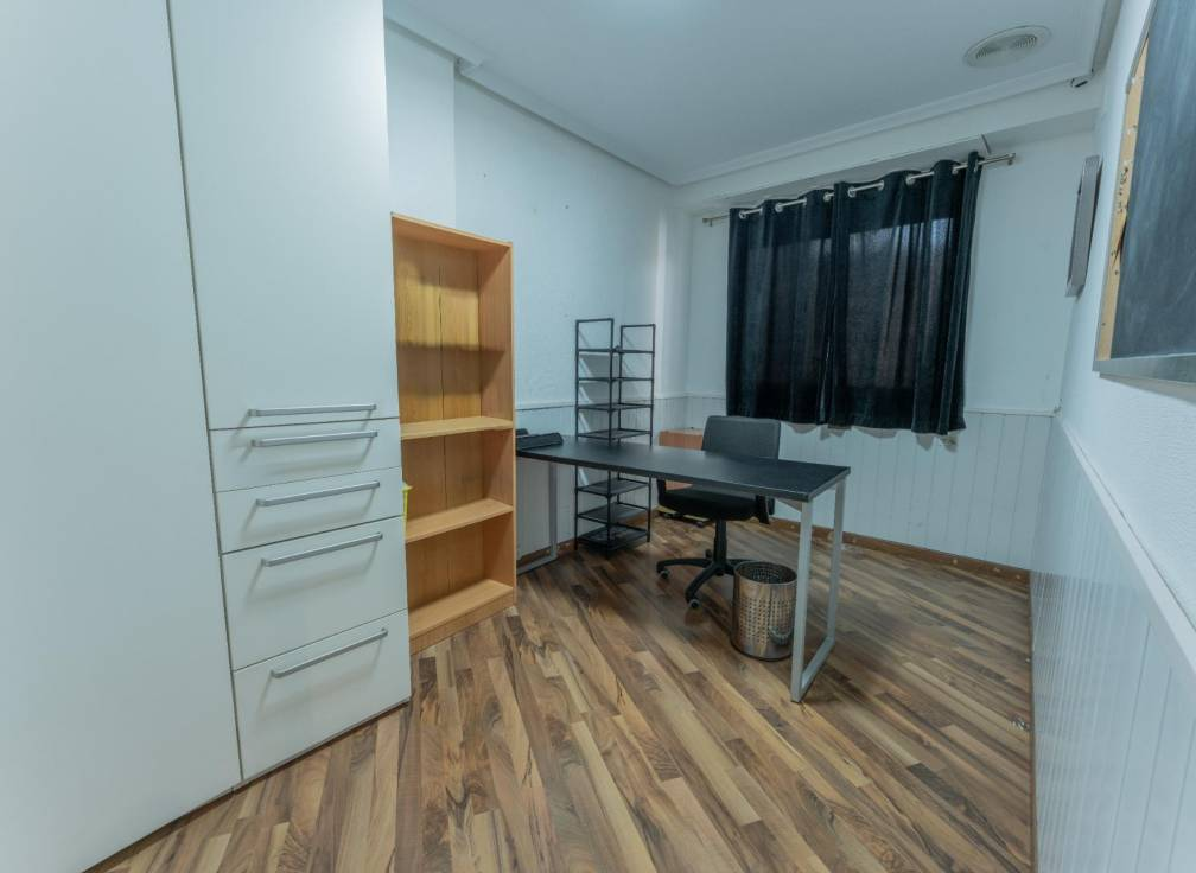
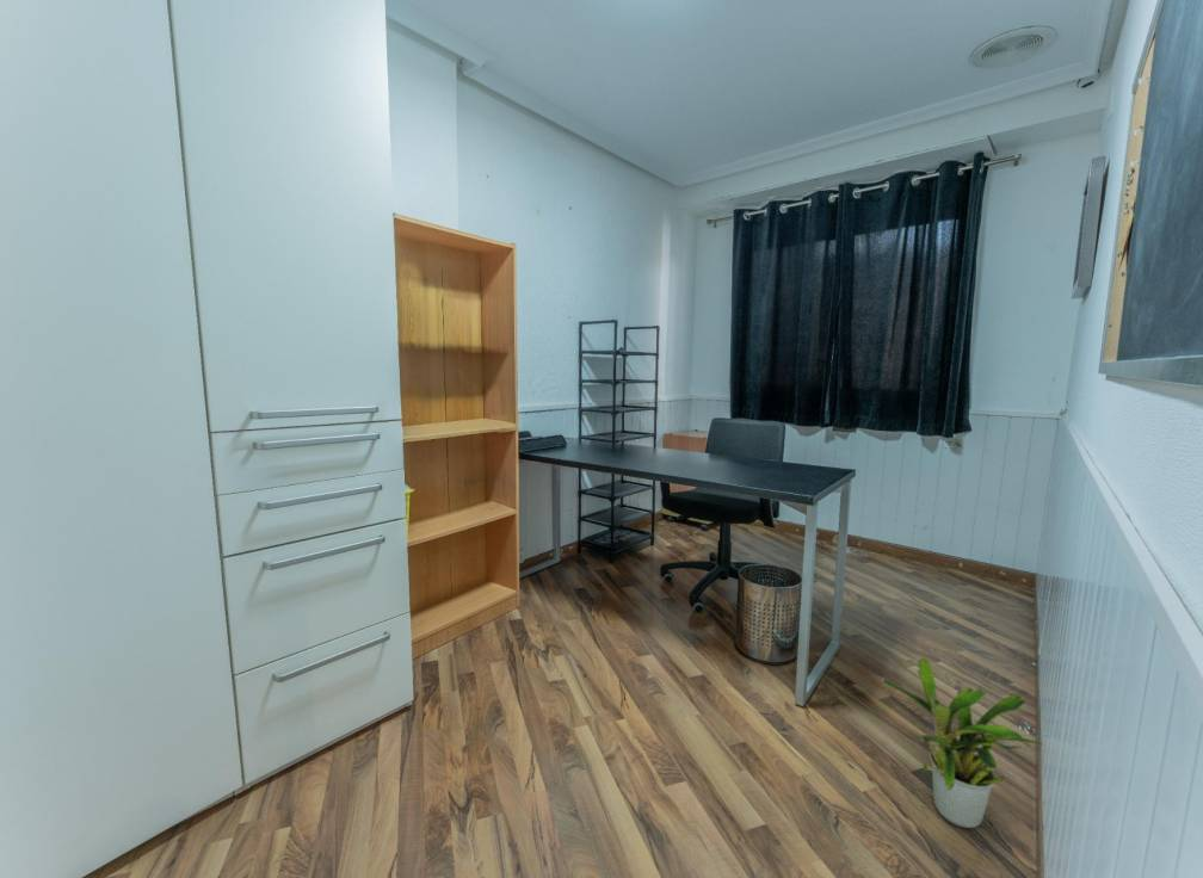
+ potted plant (952, 749)
